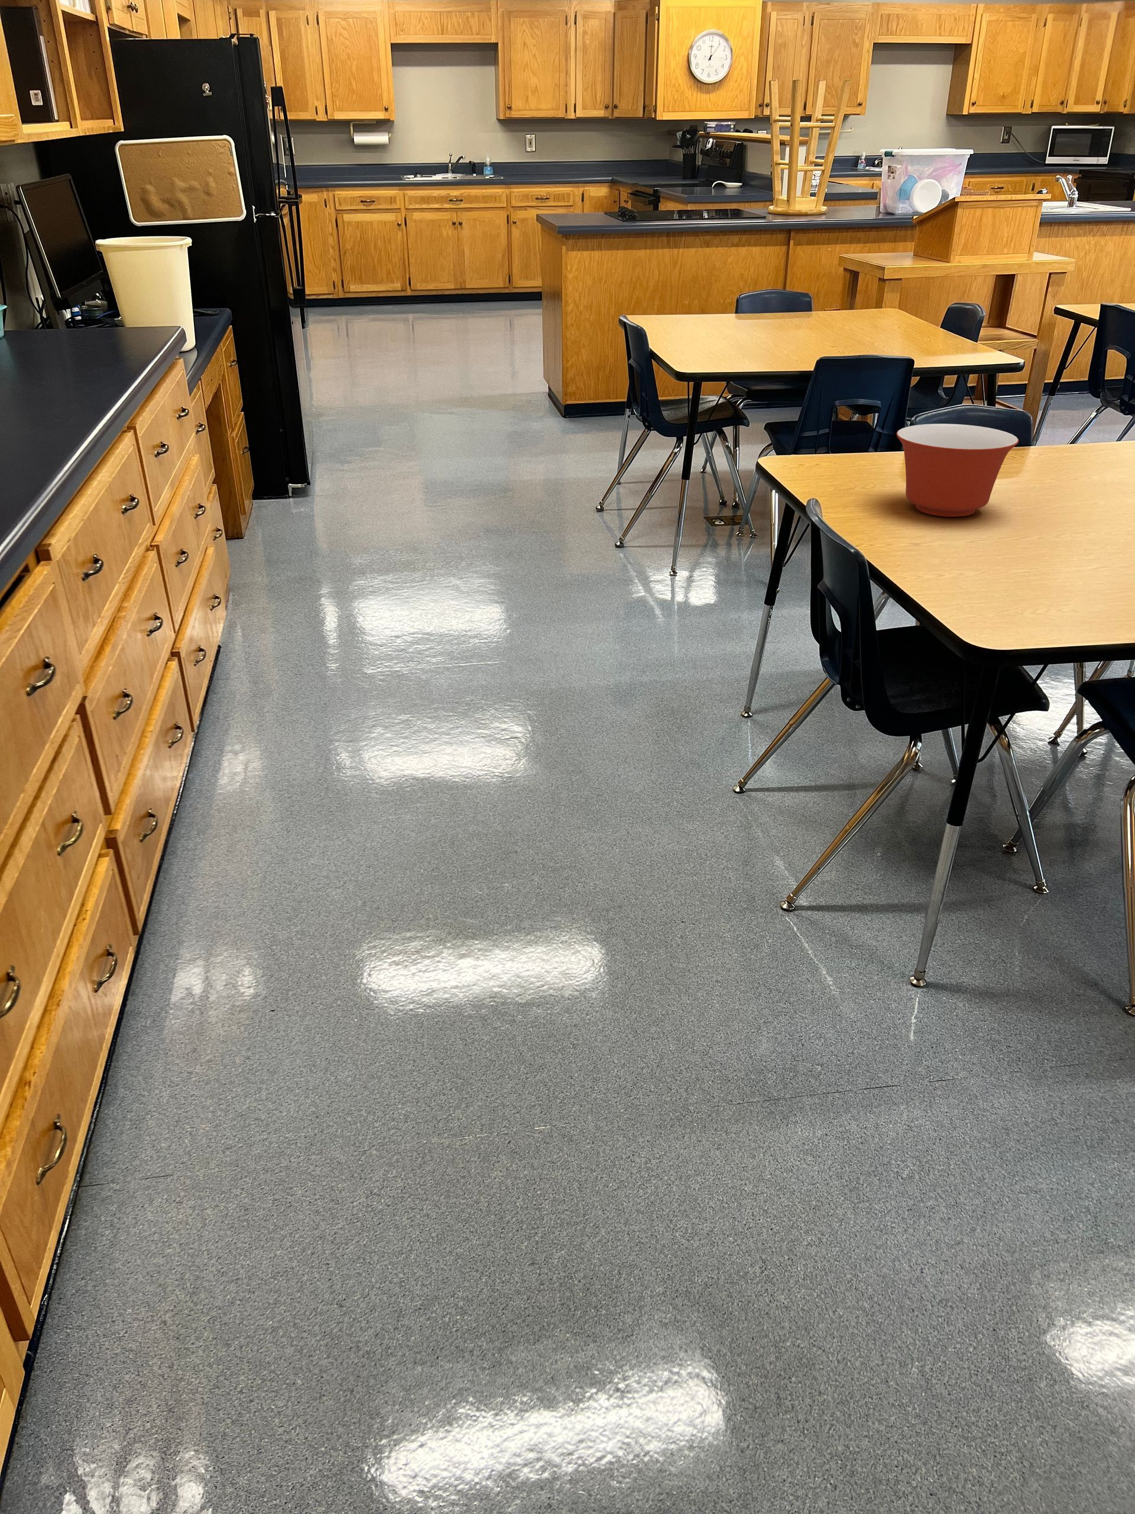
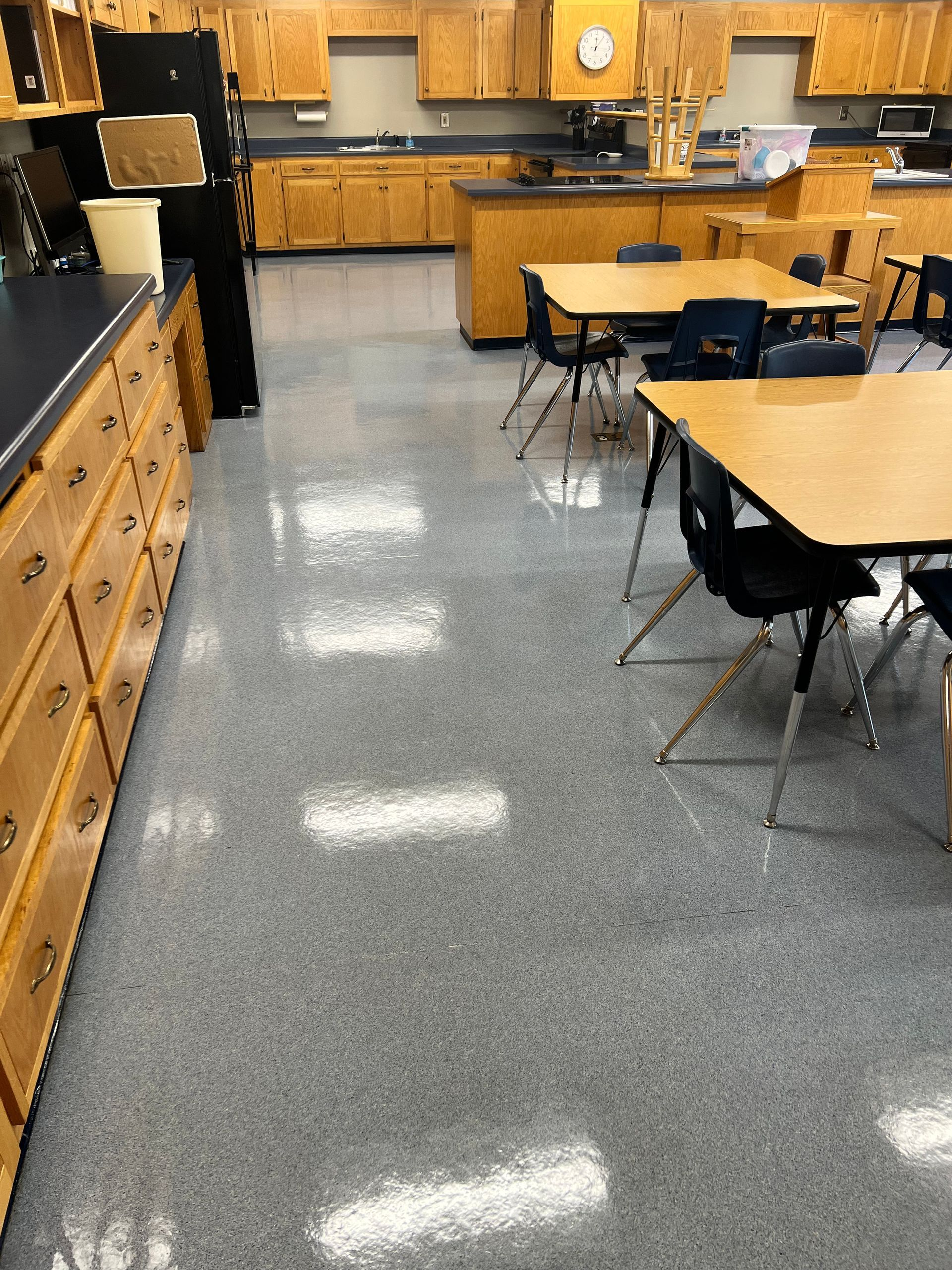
- mixing bowl (950, 472)
